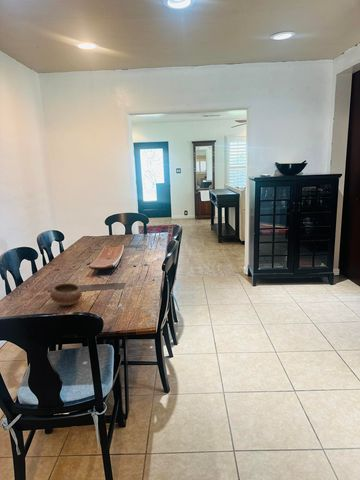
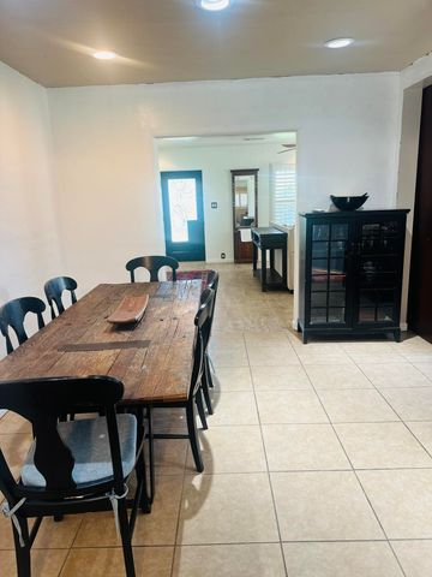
- bowl (66, 294)
